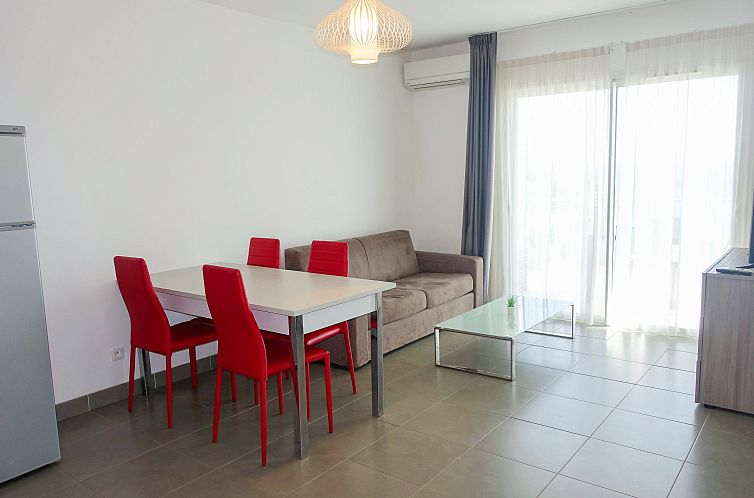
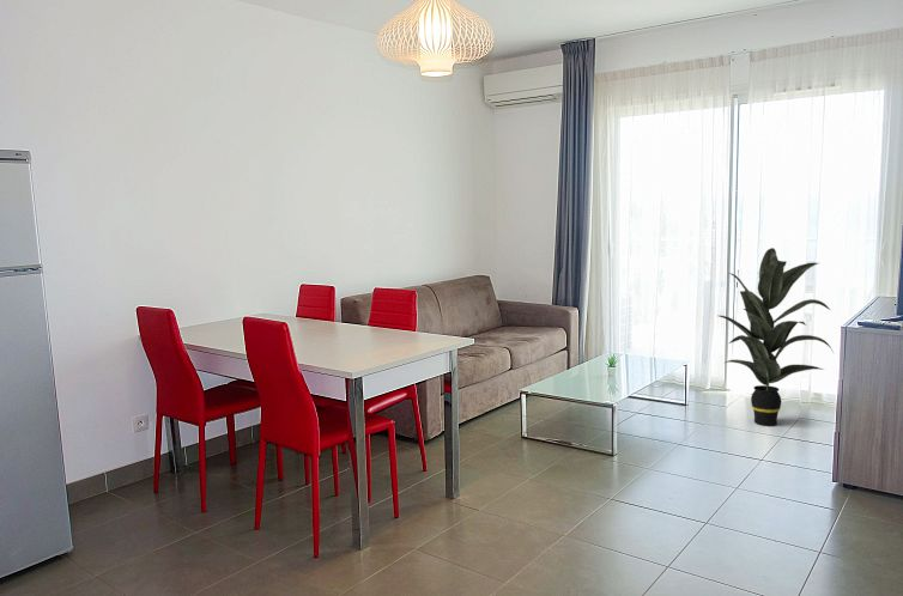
+ indoor plant (772, 336)
